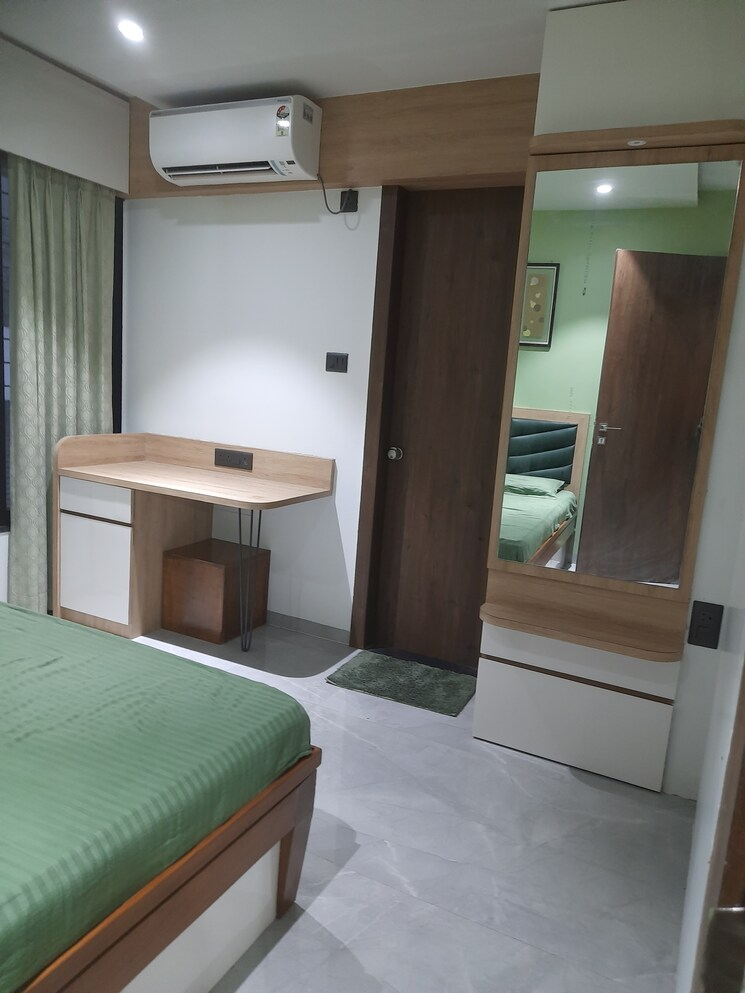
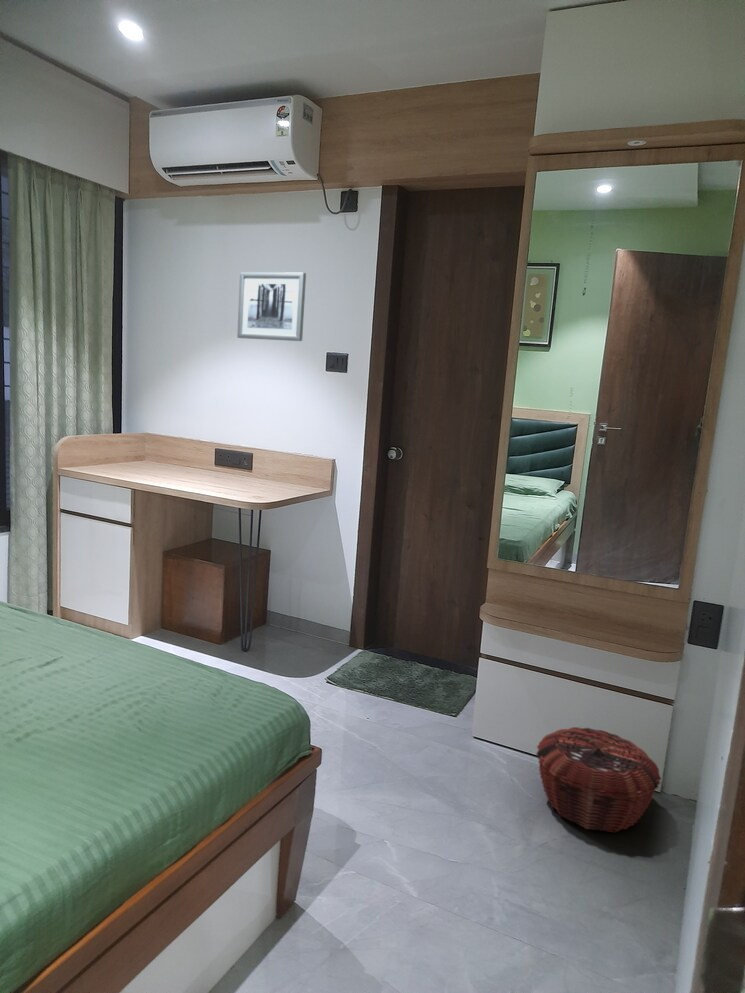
+ wall art (270, 306)
+ woven basket (595, 773)
